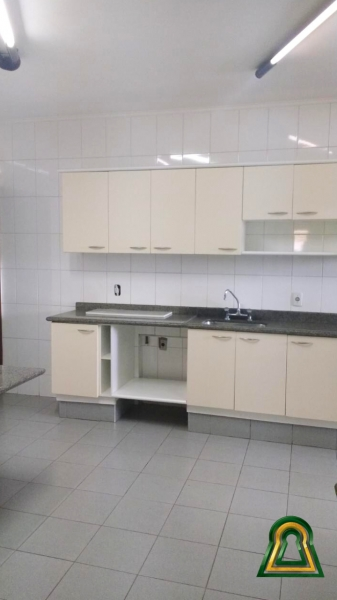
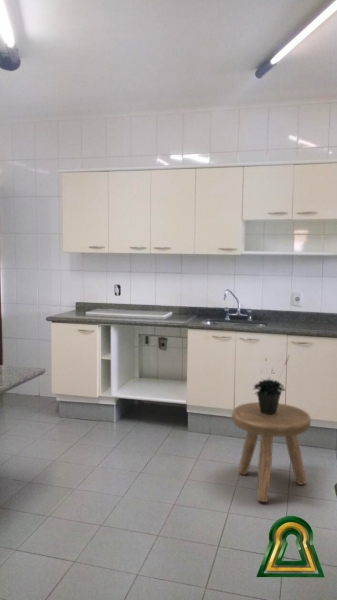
+ potted plant (270, 382)
+ stool (269, 449)
